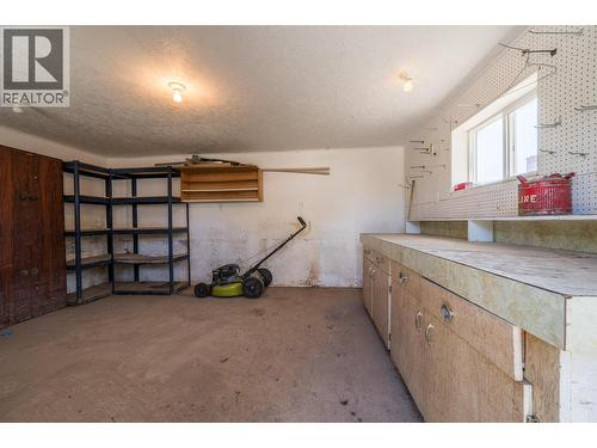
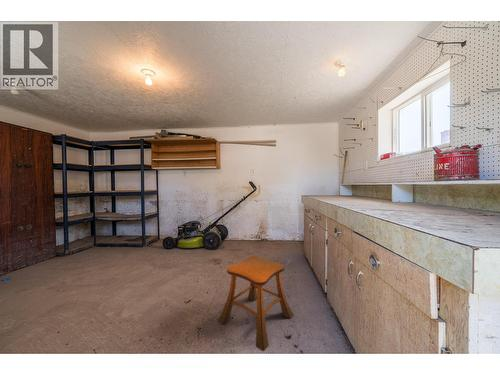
+ stool (255, 291)
